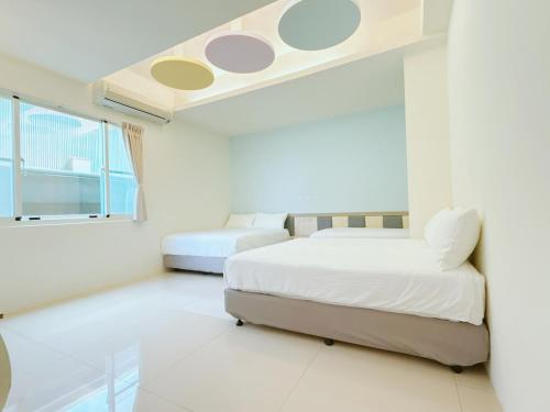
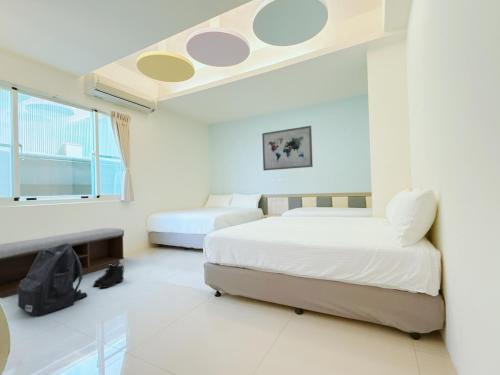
+ backpack (53, 274)
+ bench (72, 248)
+ boots (109, 274)
+ wall art (286, 149)
